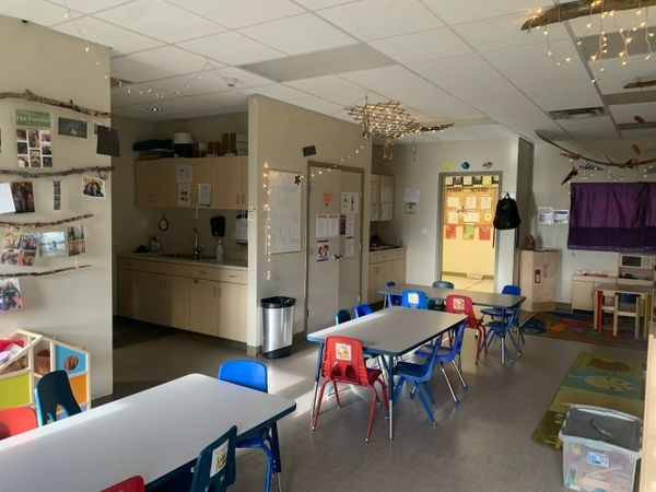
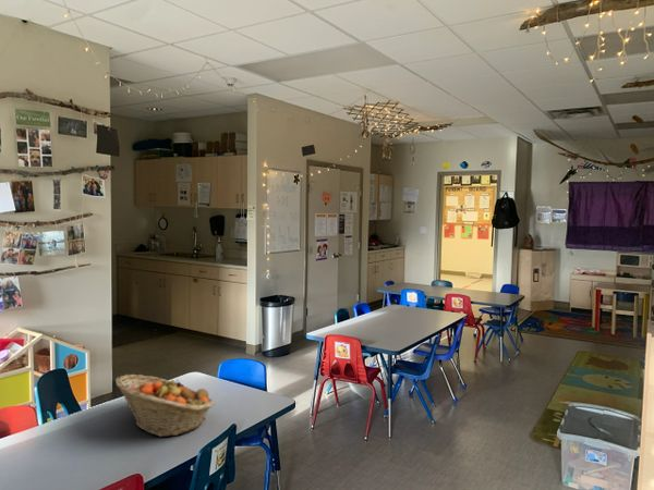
+ fruit basket (165, 399)
